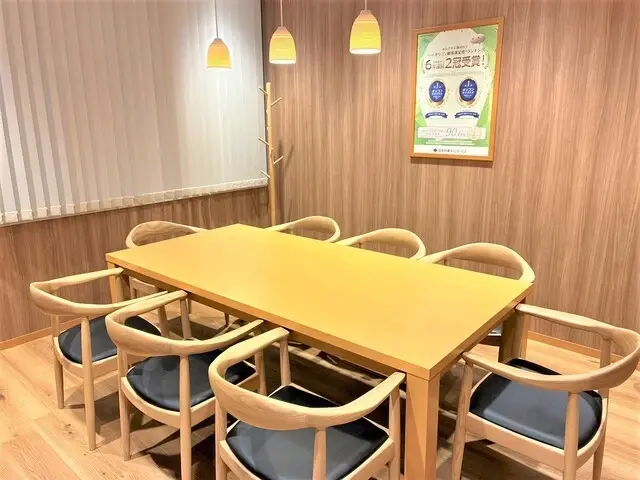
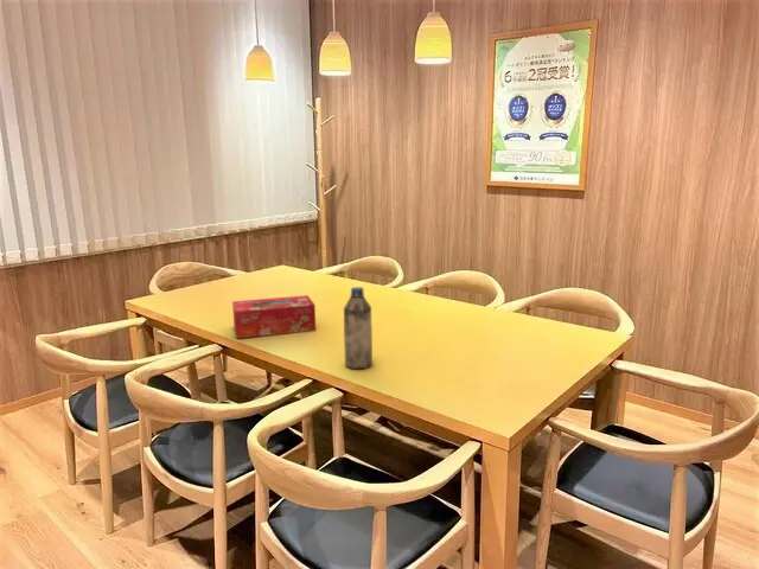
+ tissue box (273, 315)
+ water bottle (357, 326)
